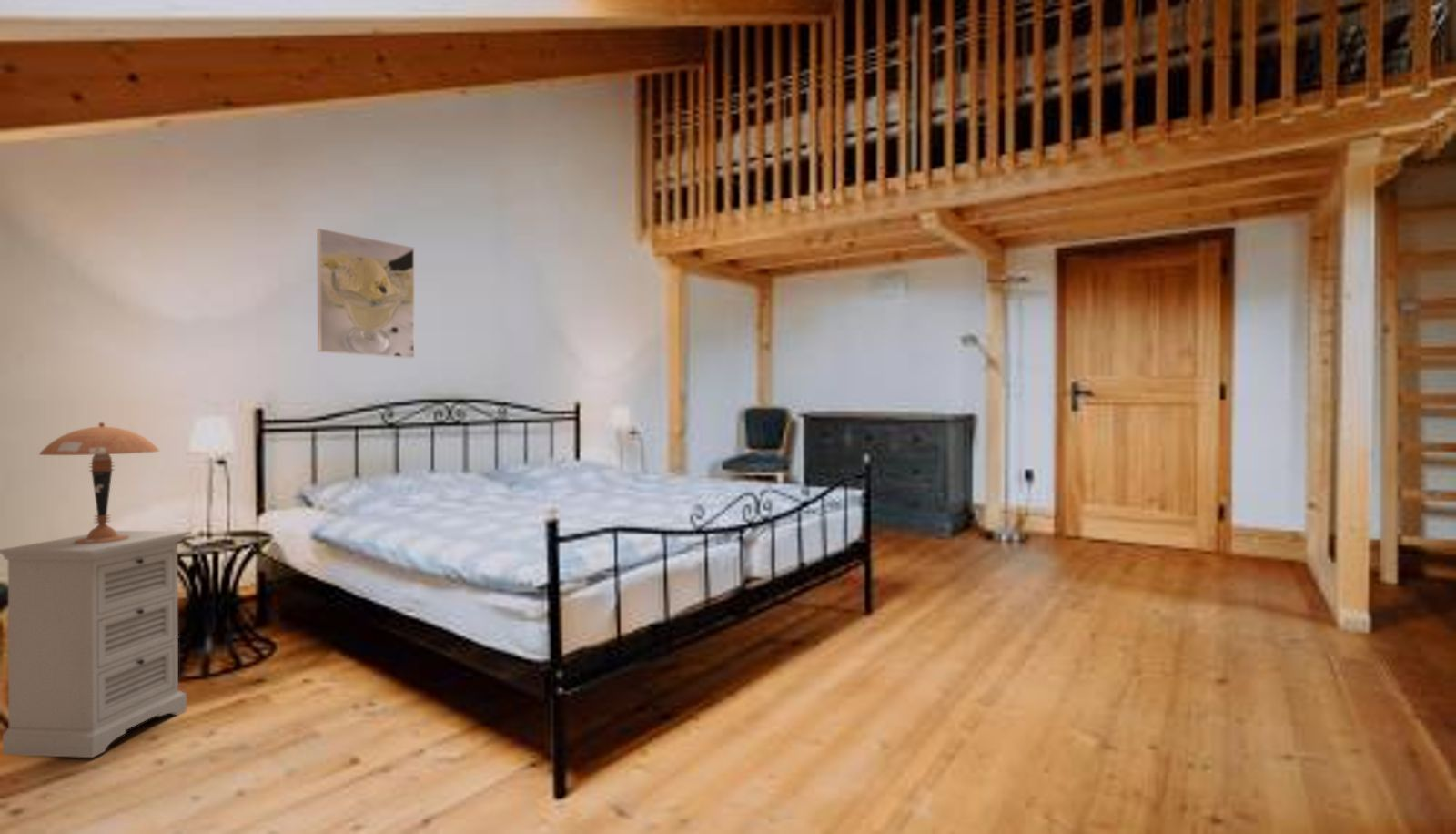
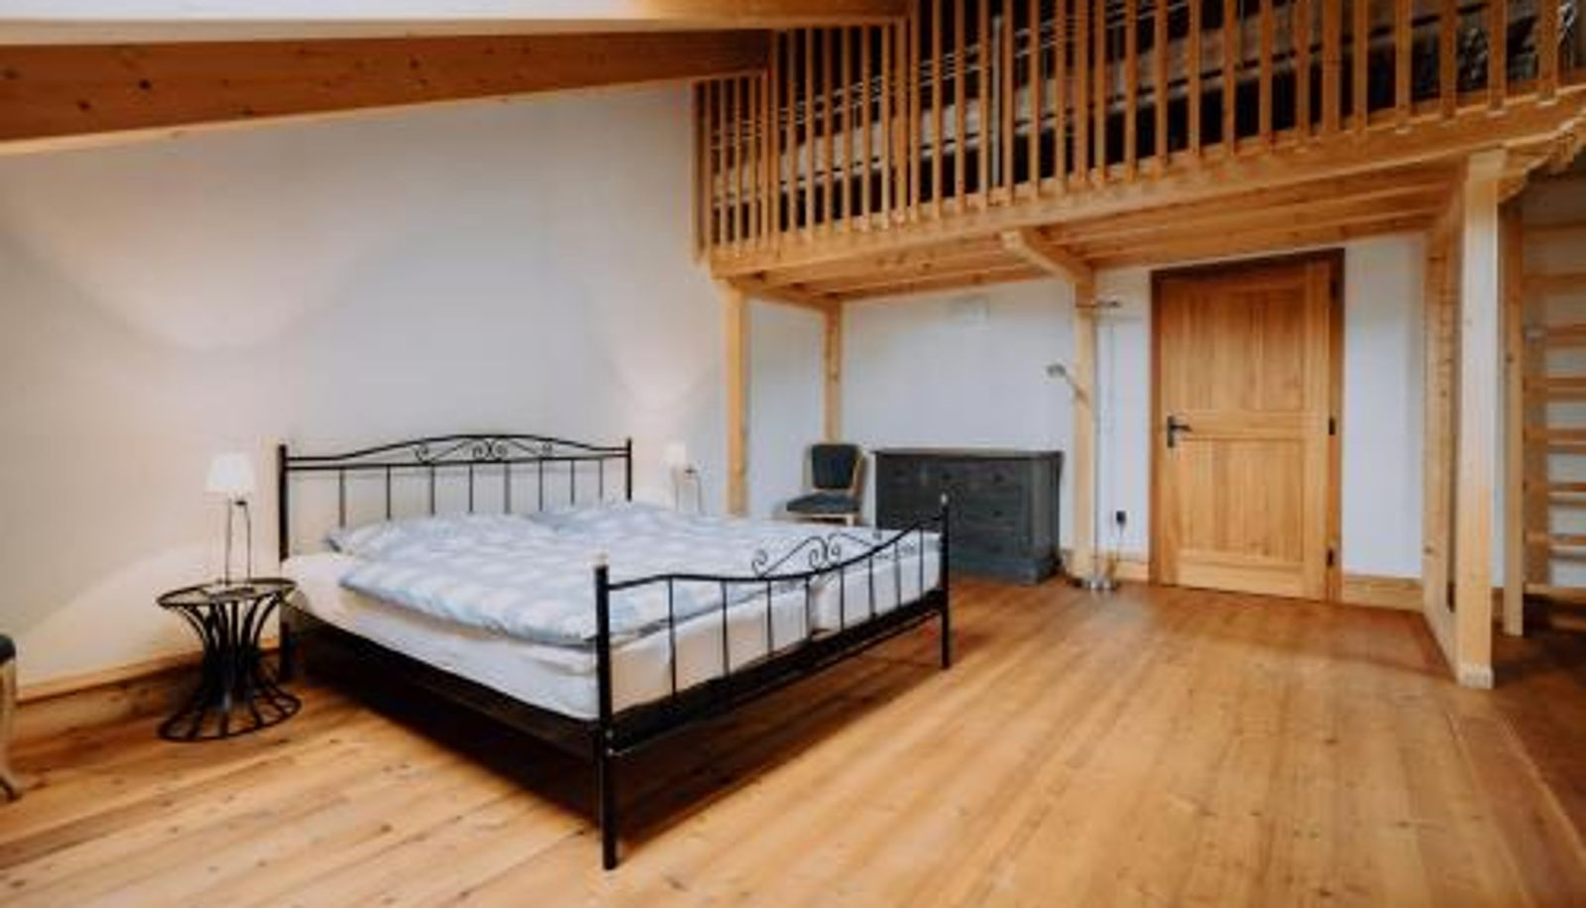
- nightstand (102, 635)
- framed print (368, 297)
- table lamp (102, 480)
